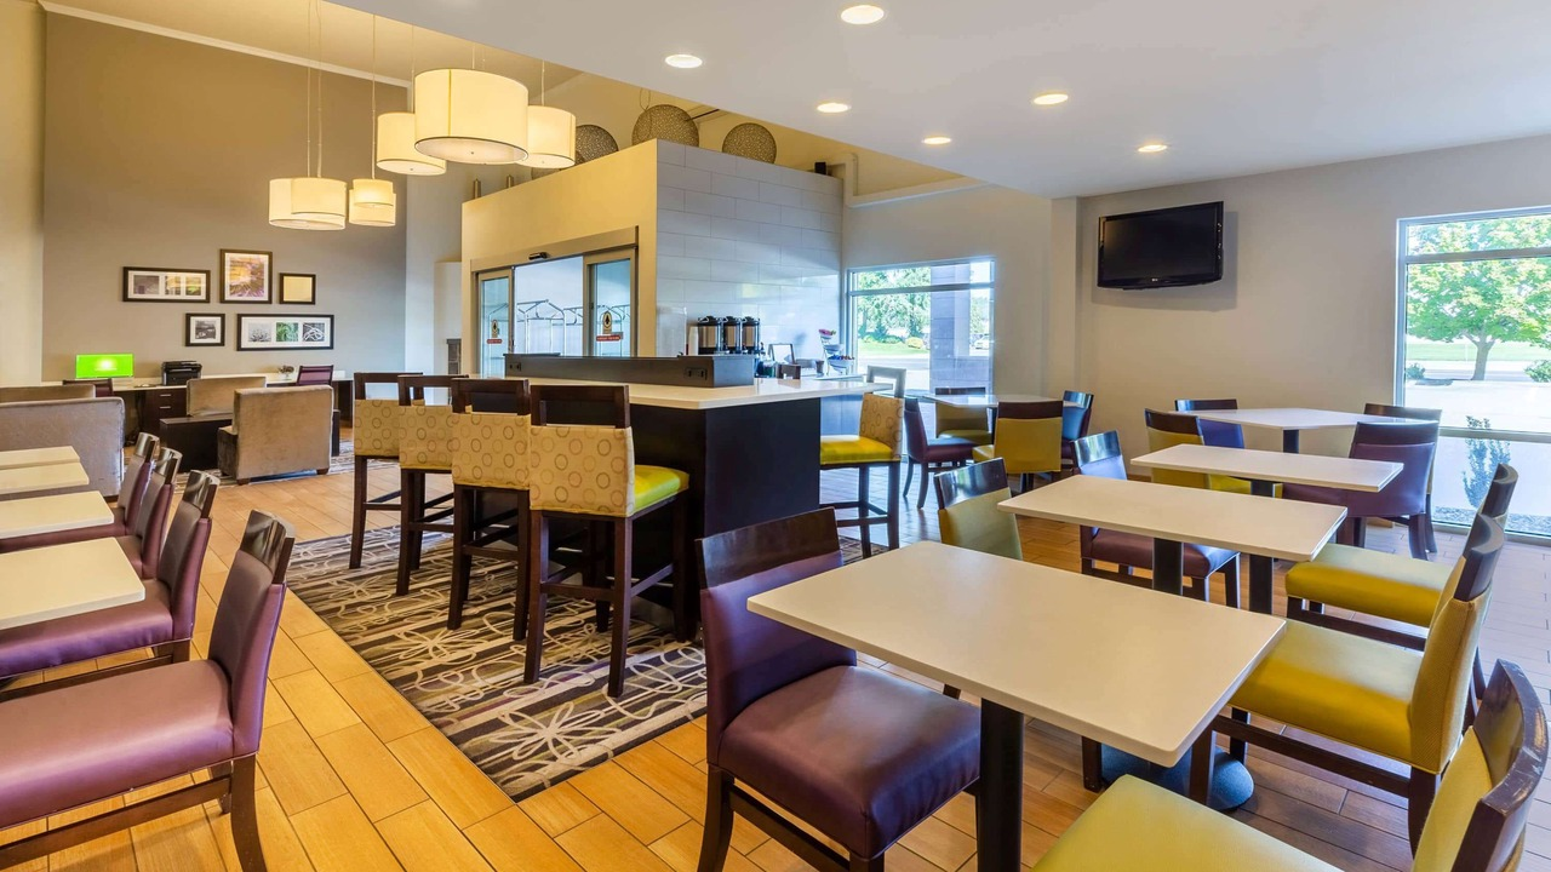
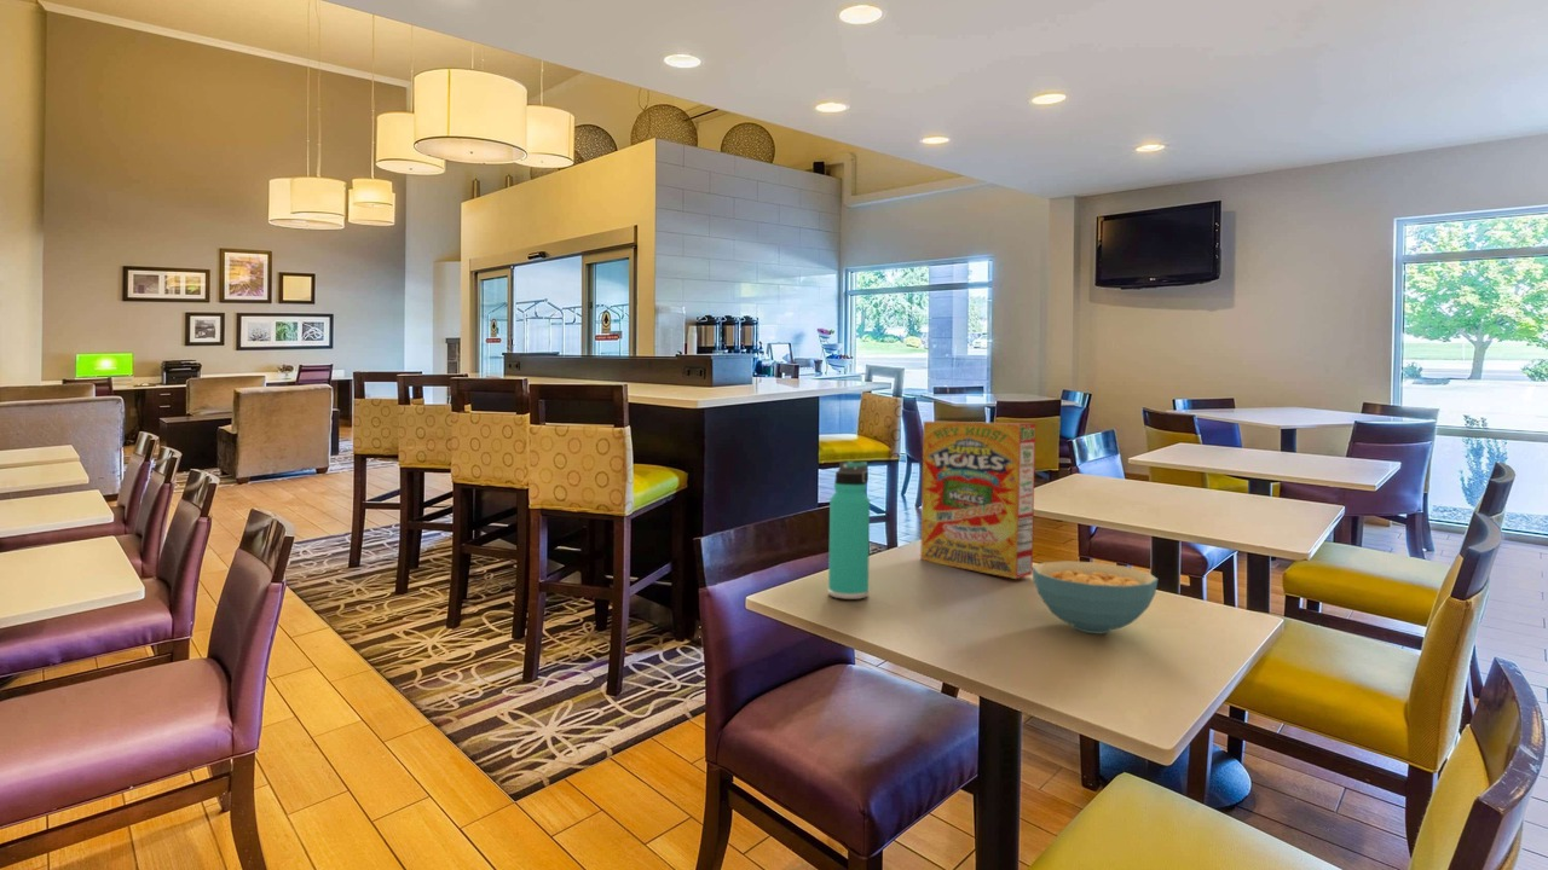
+ cereal box (975, 494)
+ thermos bottle (849, 528)
+ cereal bowl (1092, 601)
